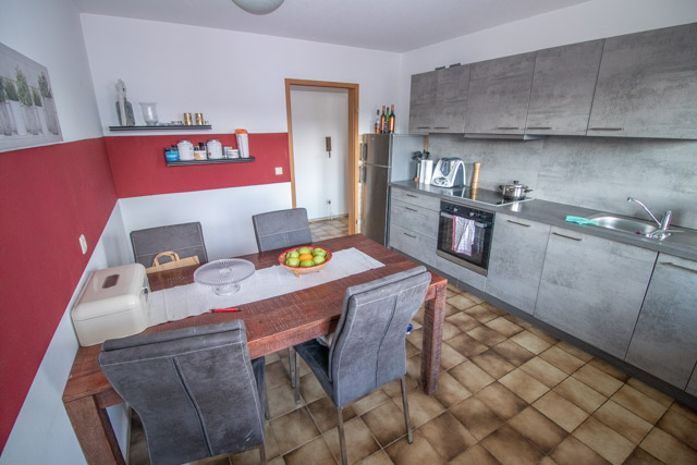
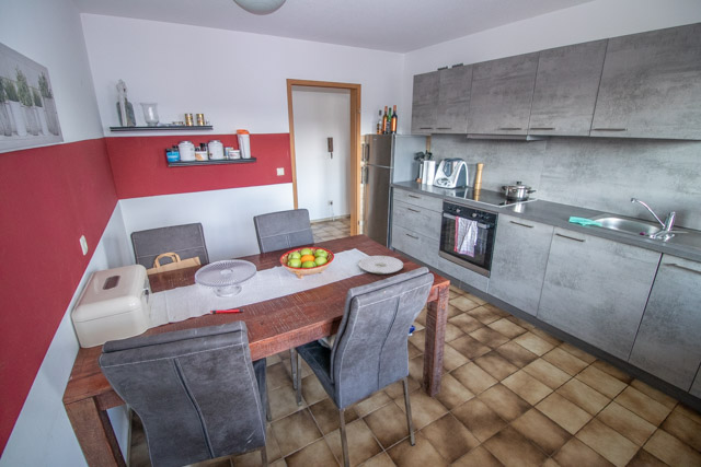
+ plate (380, 265)
